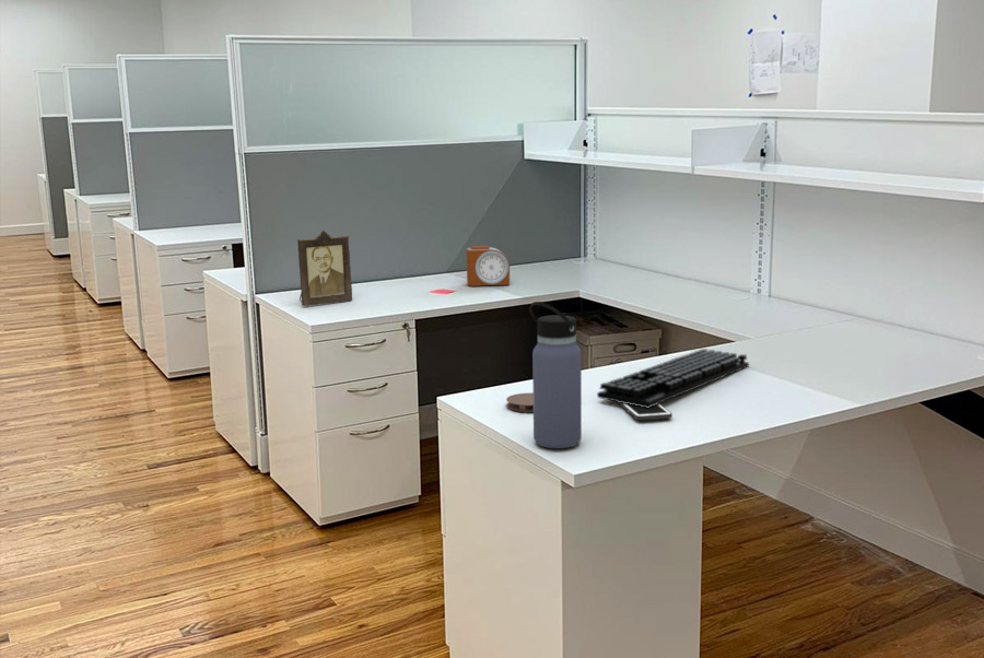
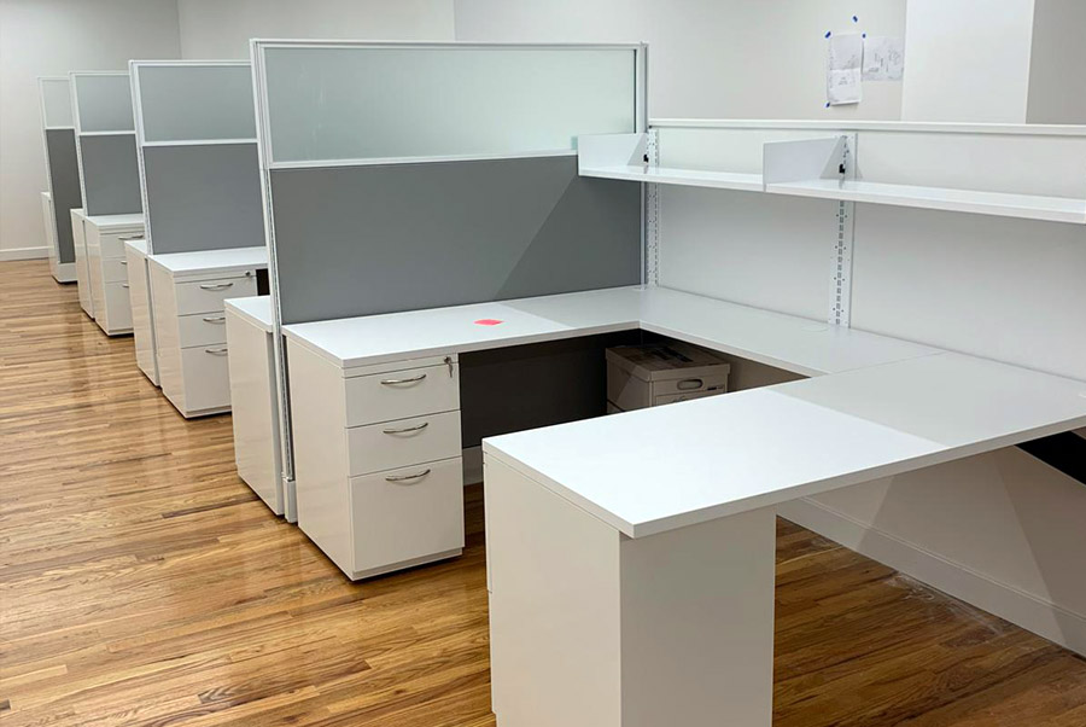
- coaster (529, 401)
- photo frame (320, 266)
- keyboard (677, 375)
- water bottle (555, 372)
- alarm clock (488, 265)
- cell phone (643, 408)
